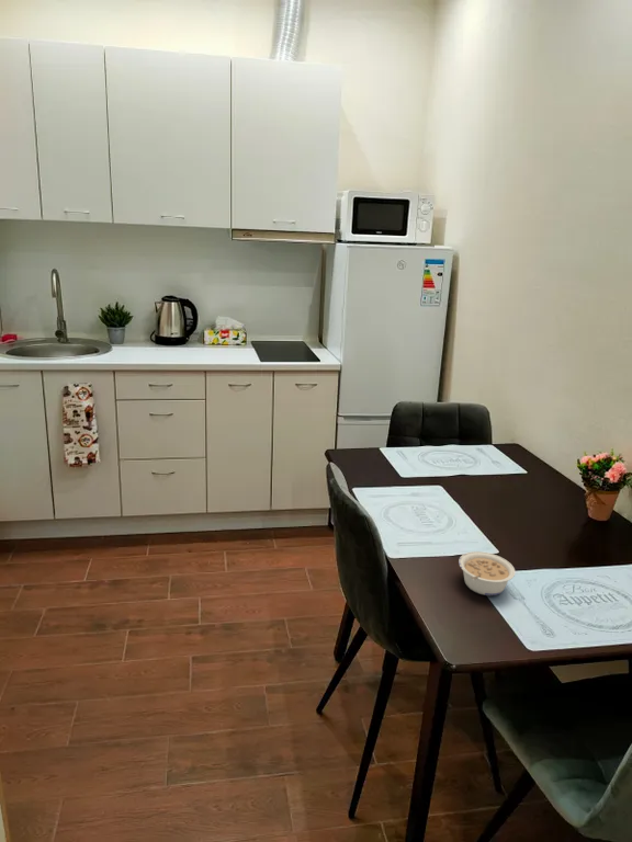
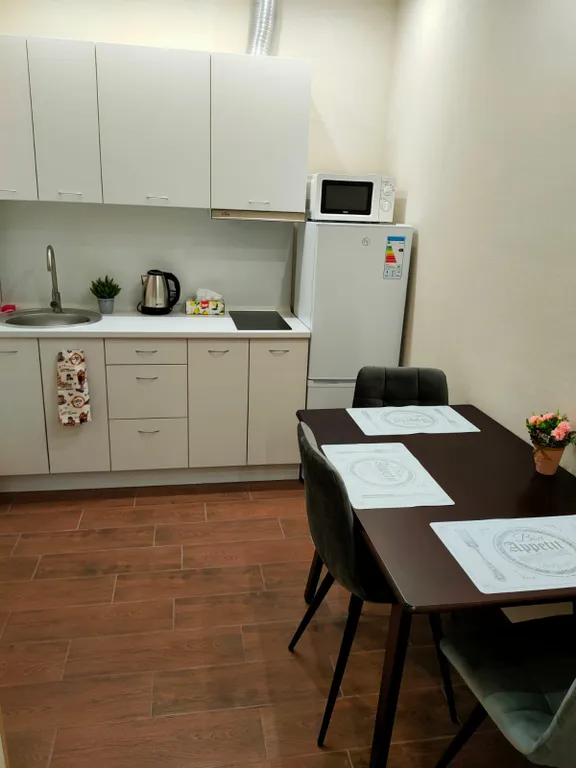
- legume (486, 574)
